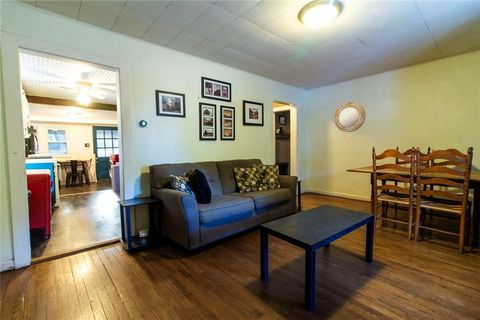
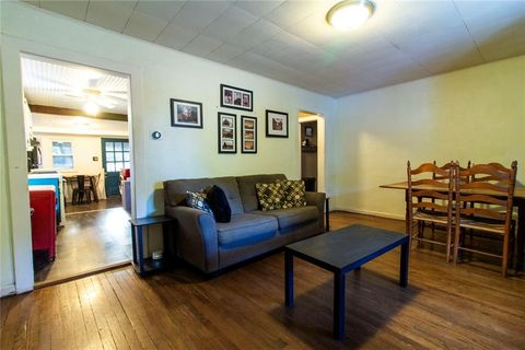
- home mirror (348, 117)
